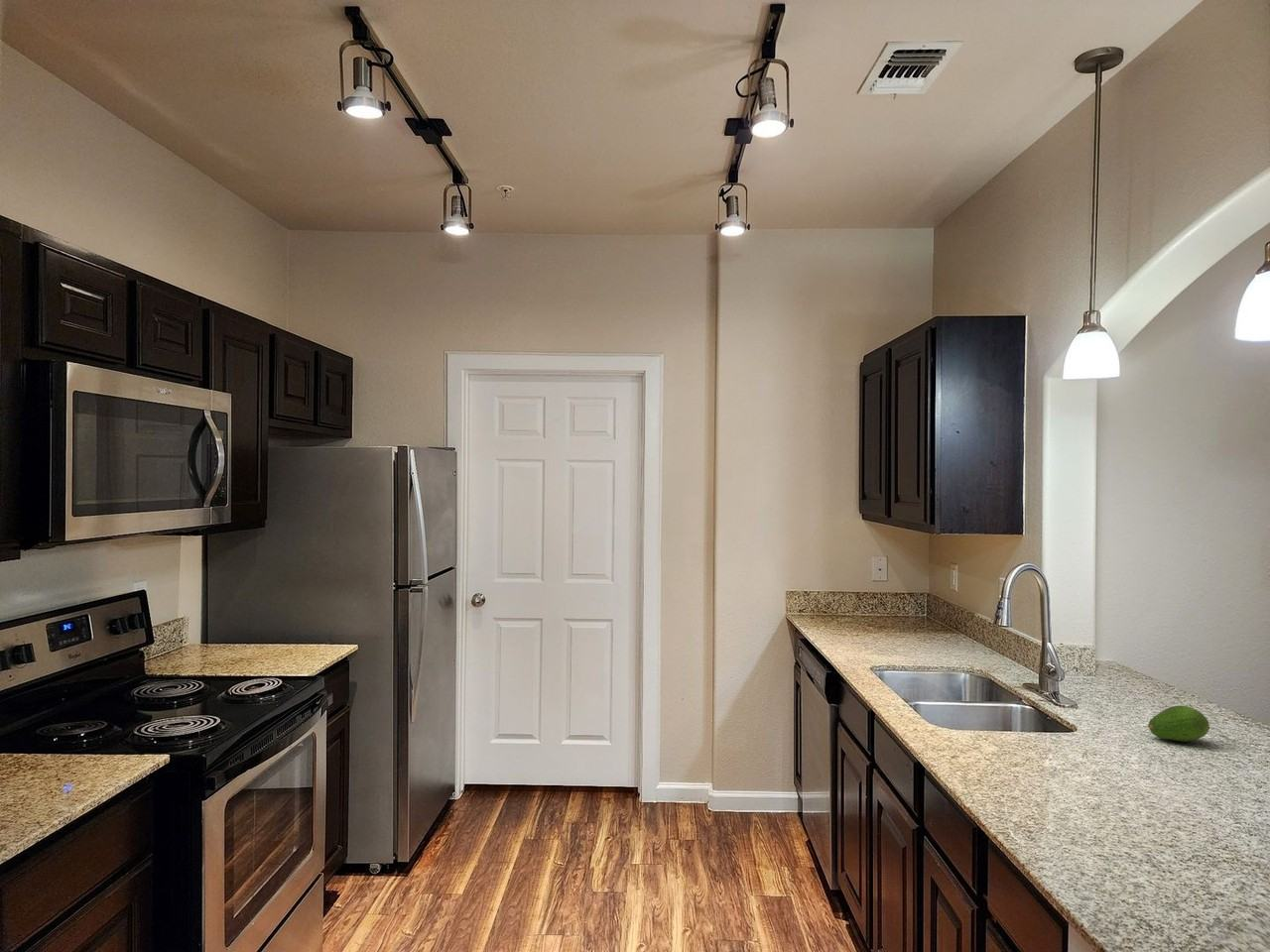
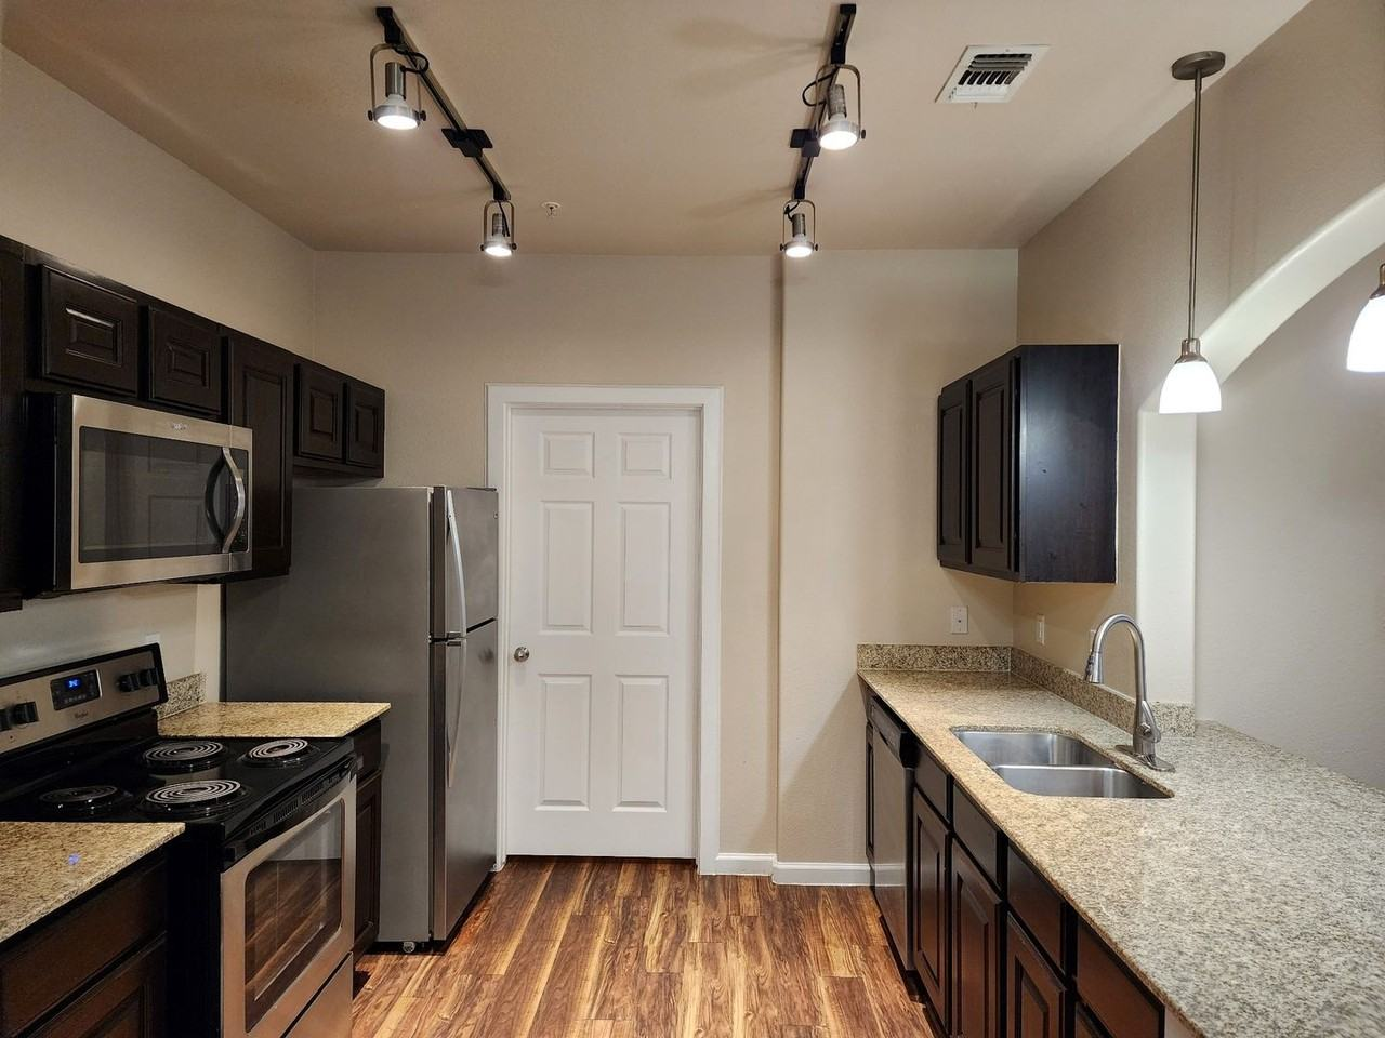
- fruit (1178, 722)
